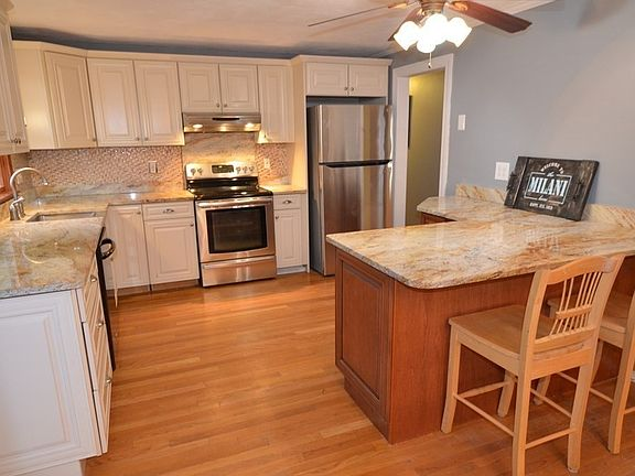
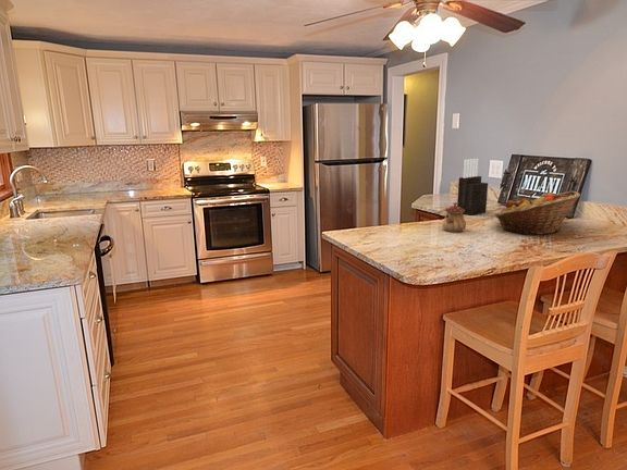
+ knife block (475, 186)
+ fruit basket (536, 210)
+ teapot (455, 215)
